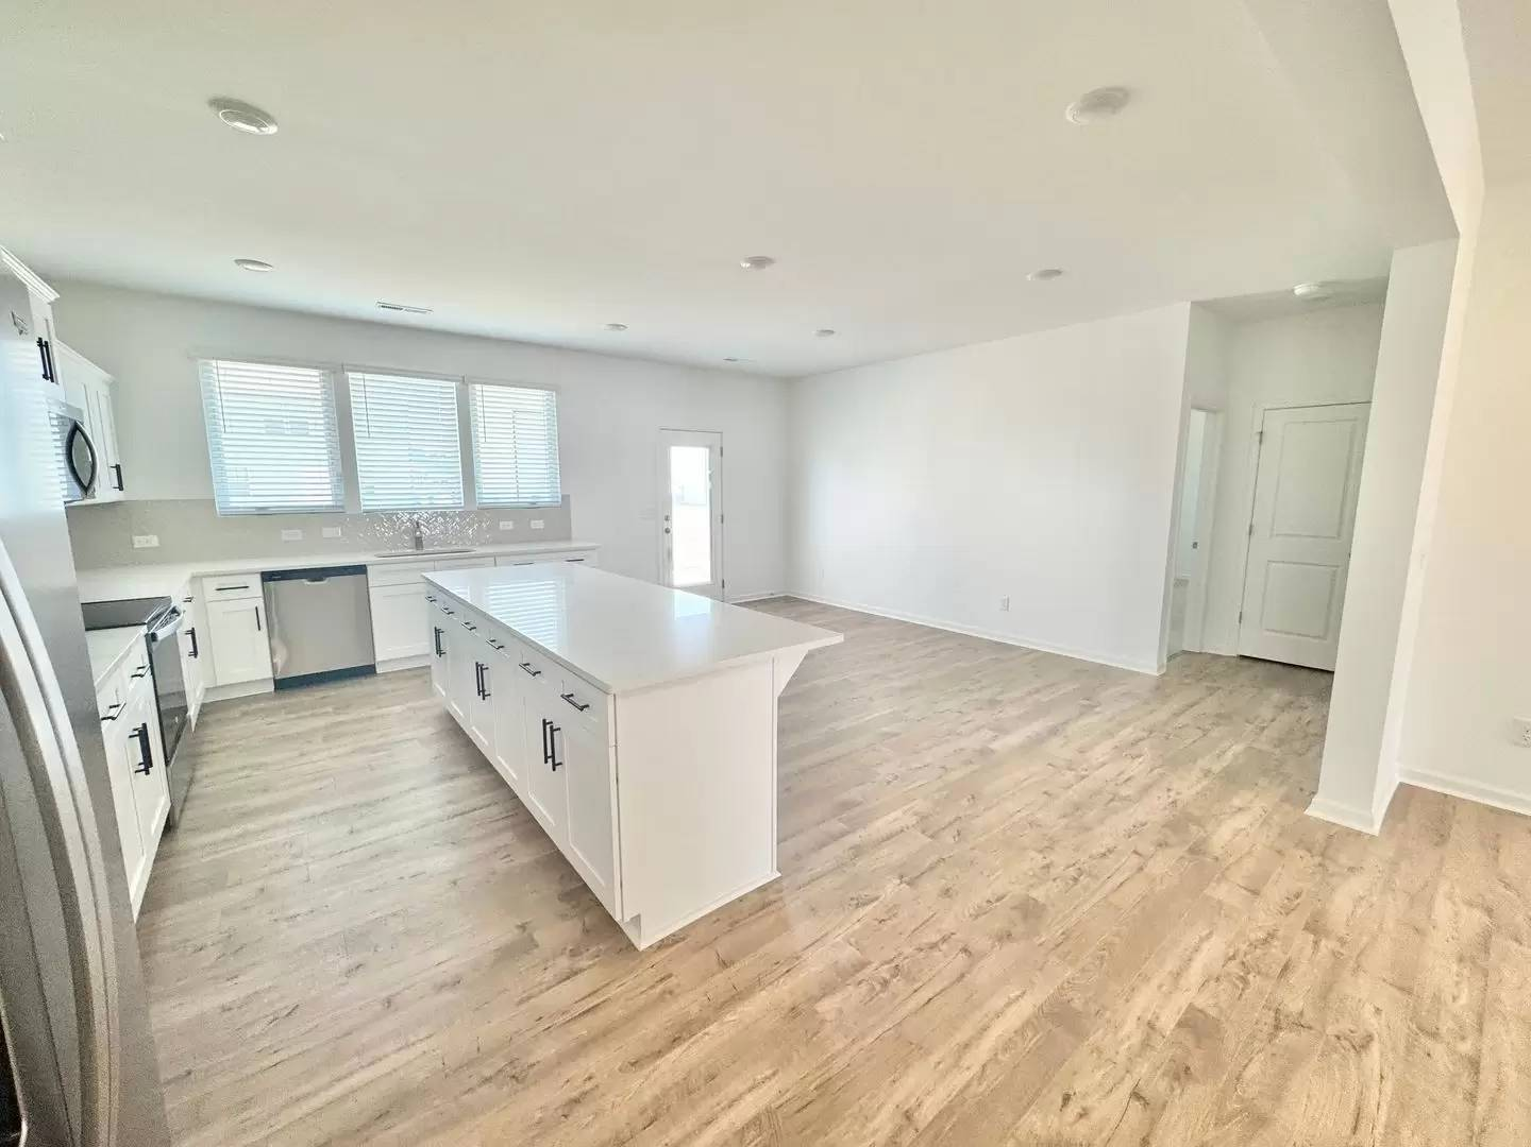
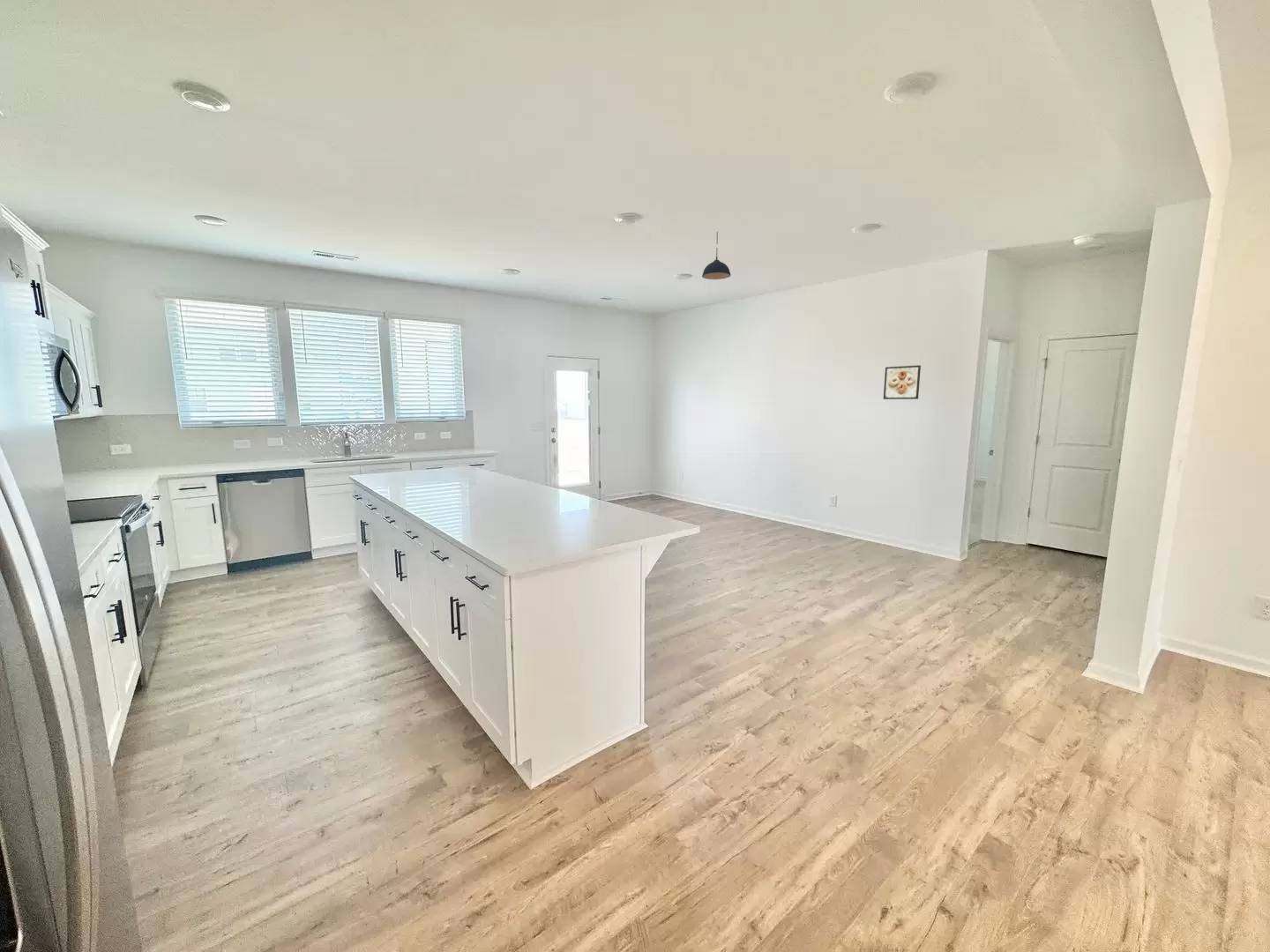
+ pendant light (716, 254)
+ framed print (901, 383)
